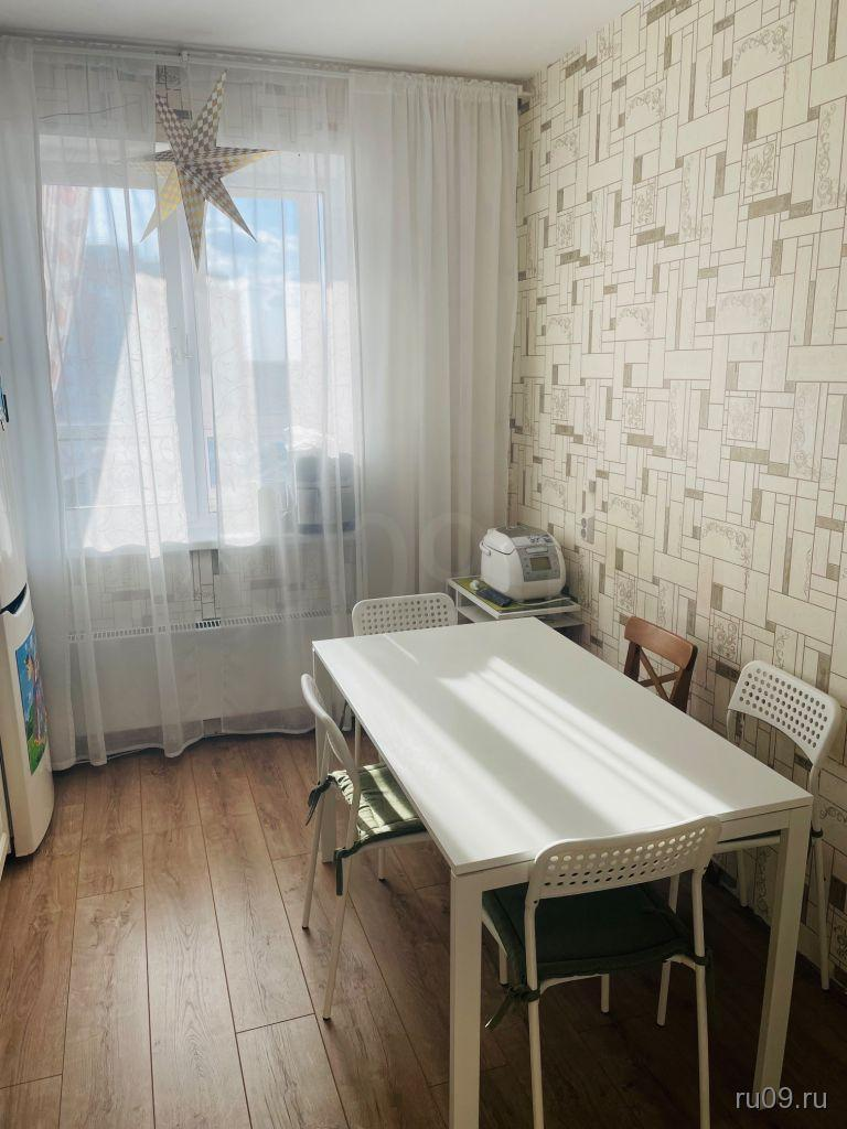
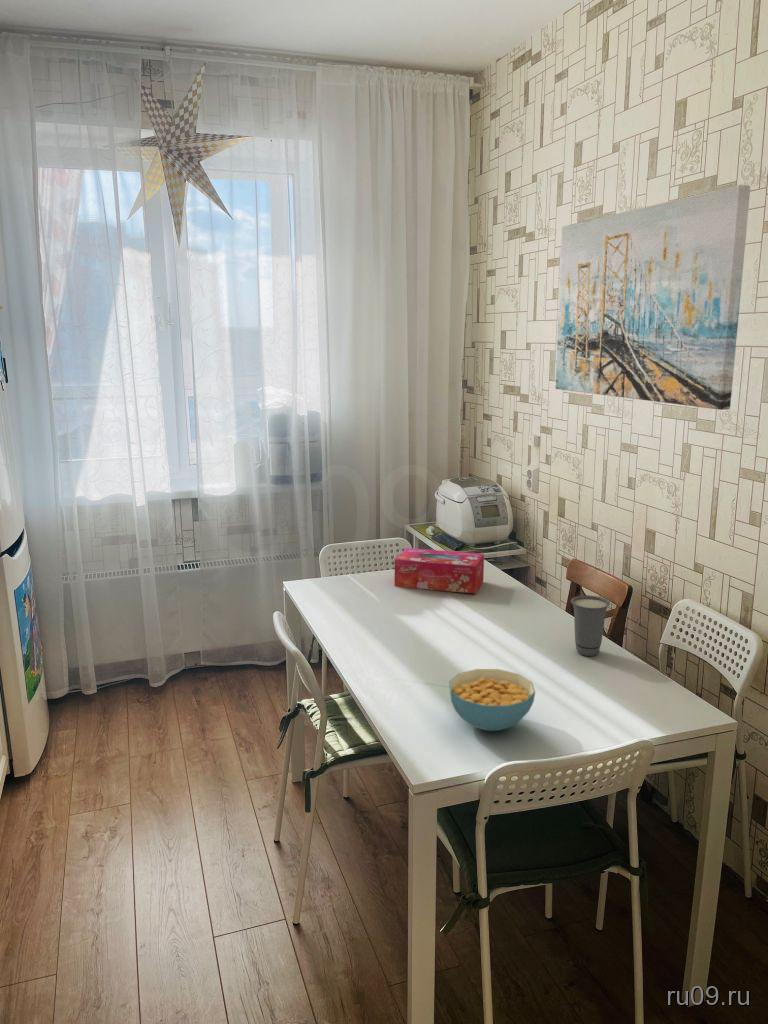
+ wall art (635, 305)
+ cup (588, 627)
+ tissue box (439, 569)
+ cereal bowl (491, 705)
